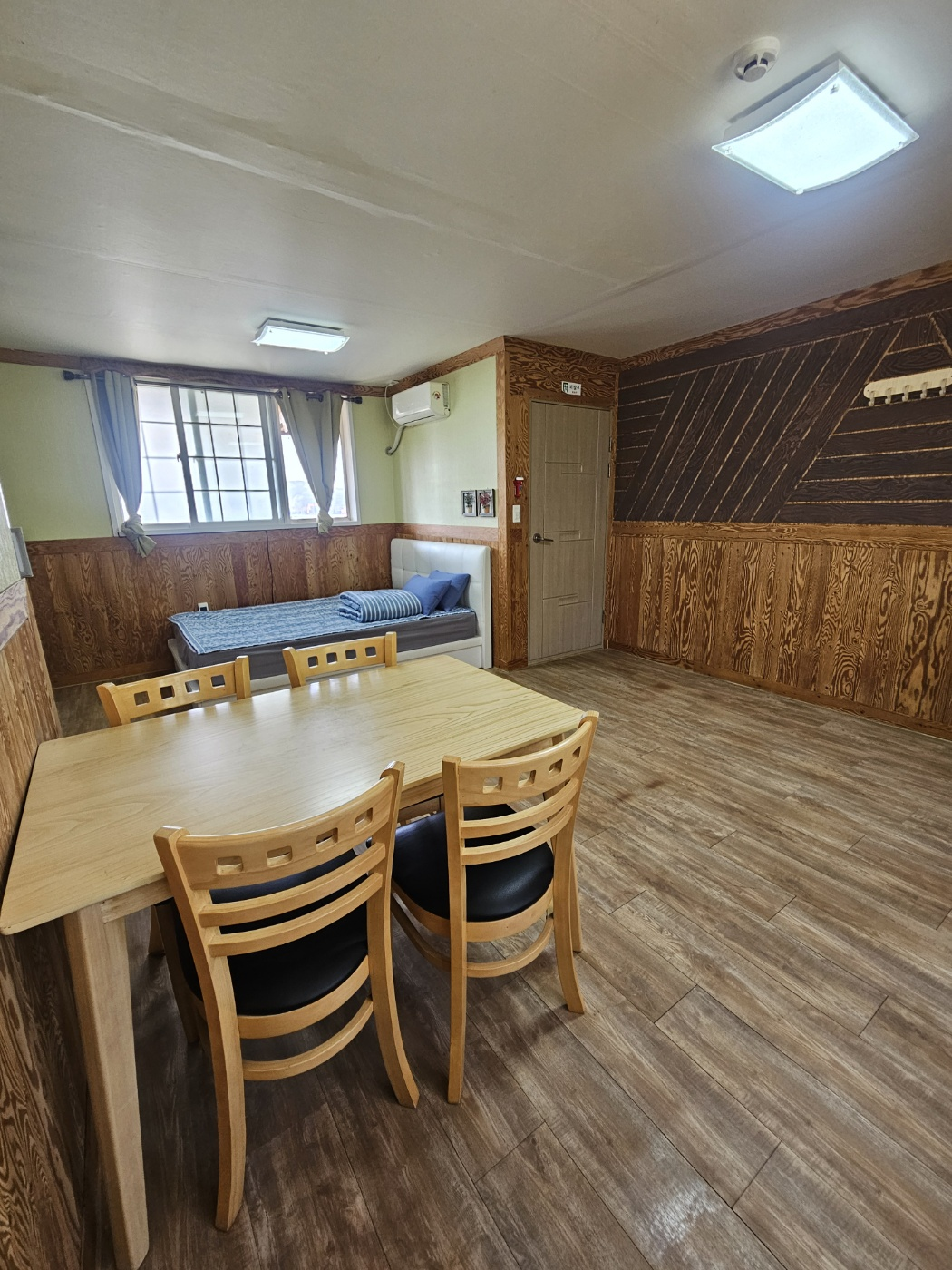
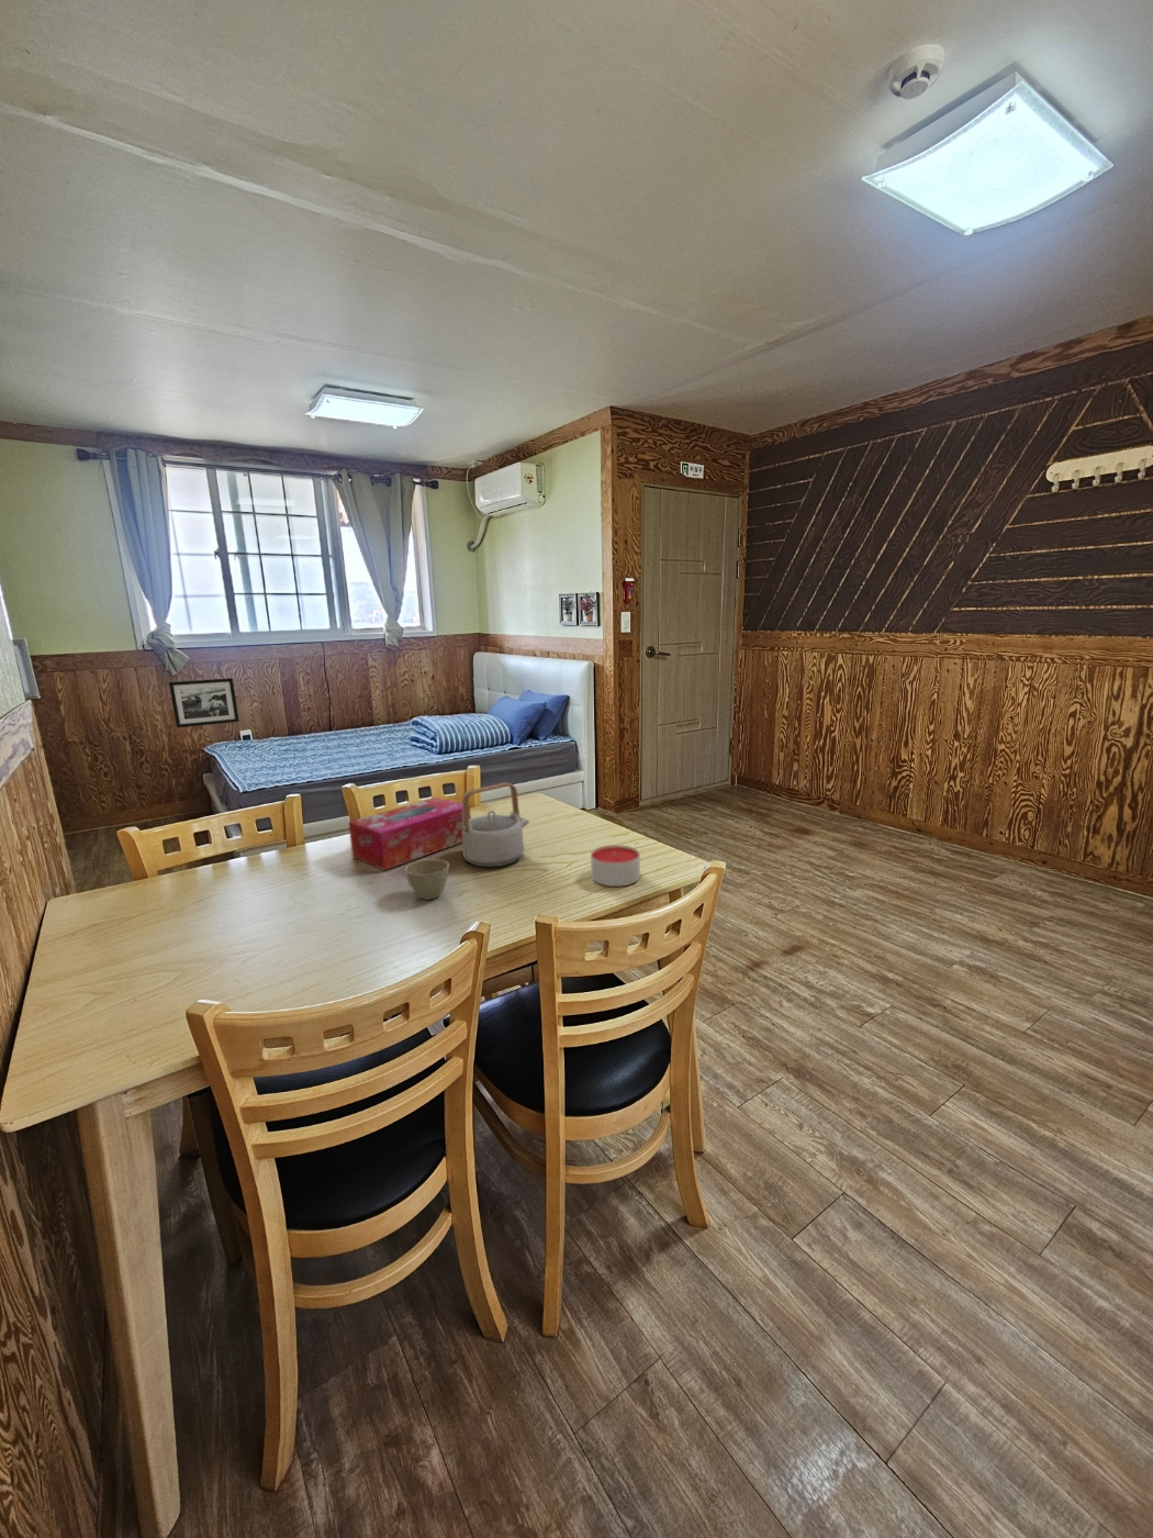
+ tissue box (412, 831)
+ flower pot (429, 880)
+ teapot (497, 821)
+ picture frame (205, 702)
+ candle (615, 863)
